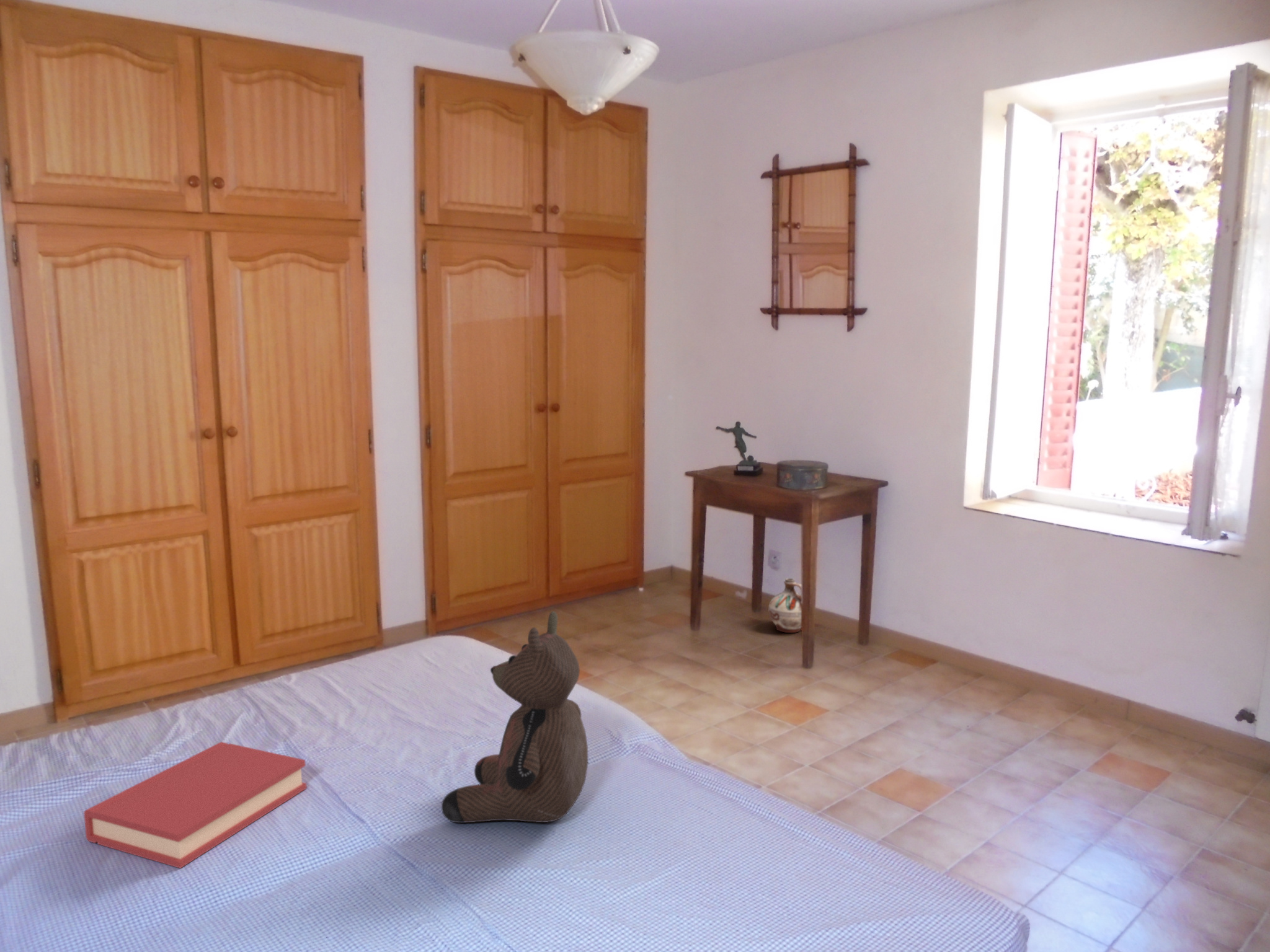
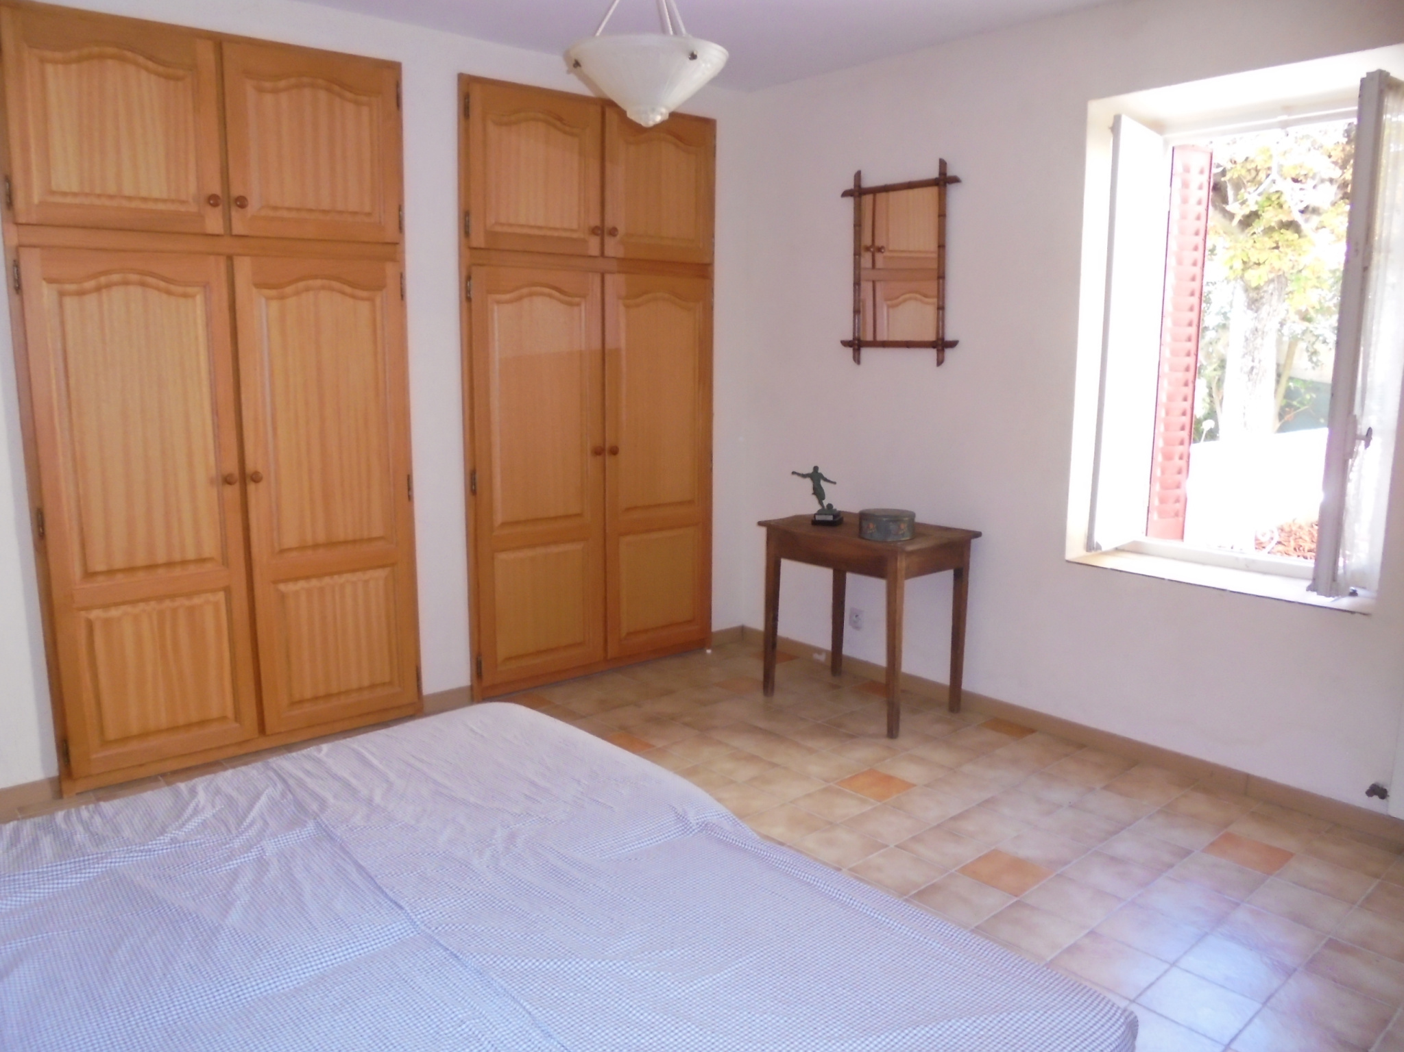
- hardback book (202, 798)
- ceramic jug (789, 604)
- teddy bear (518, 715)
